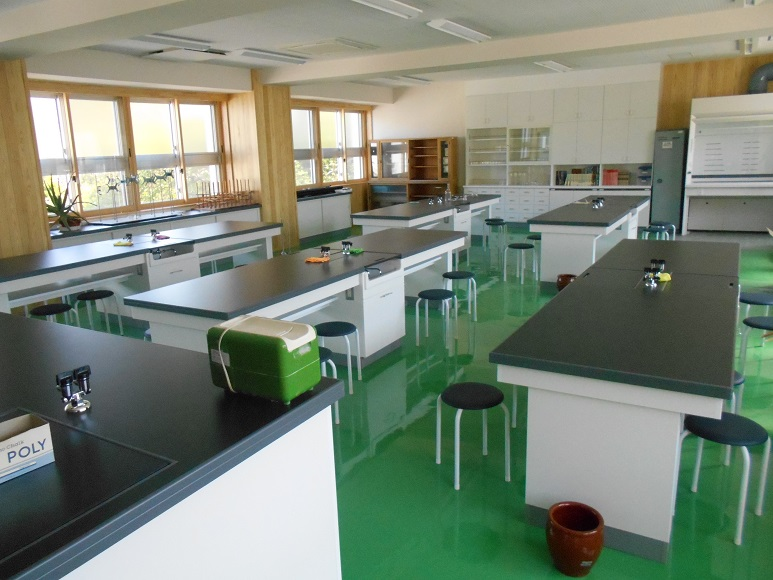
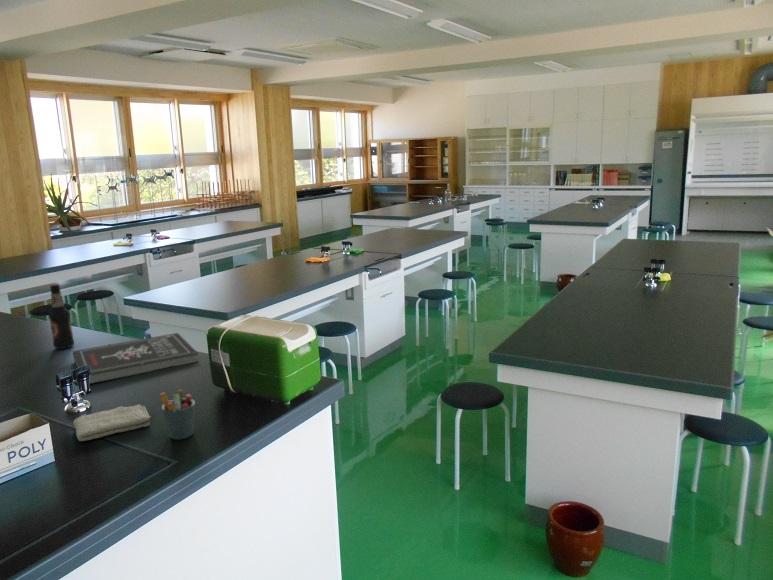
+ washcloth (112, 421)
+ bottle (59, 316)
+ pen holder (178, 411)
+ book (134, 356)
